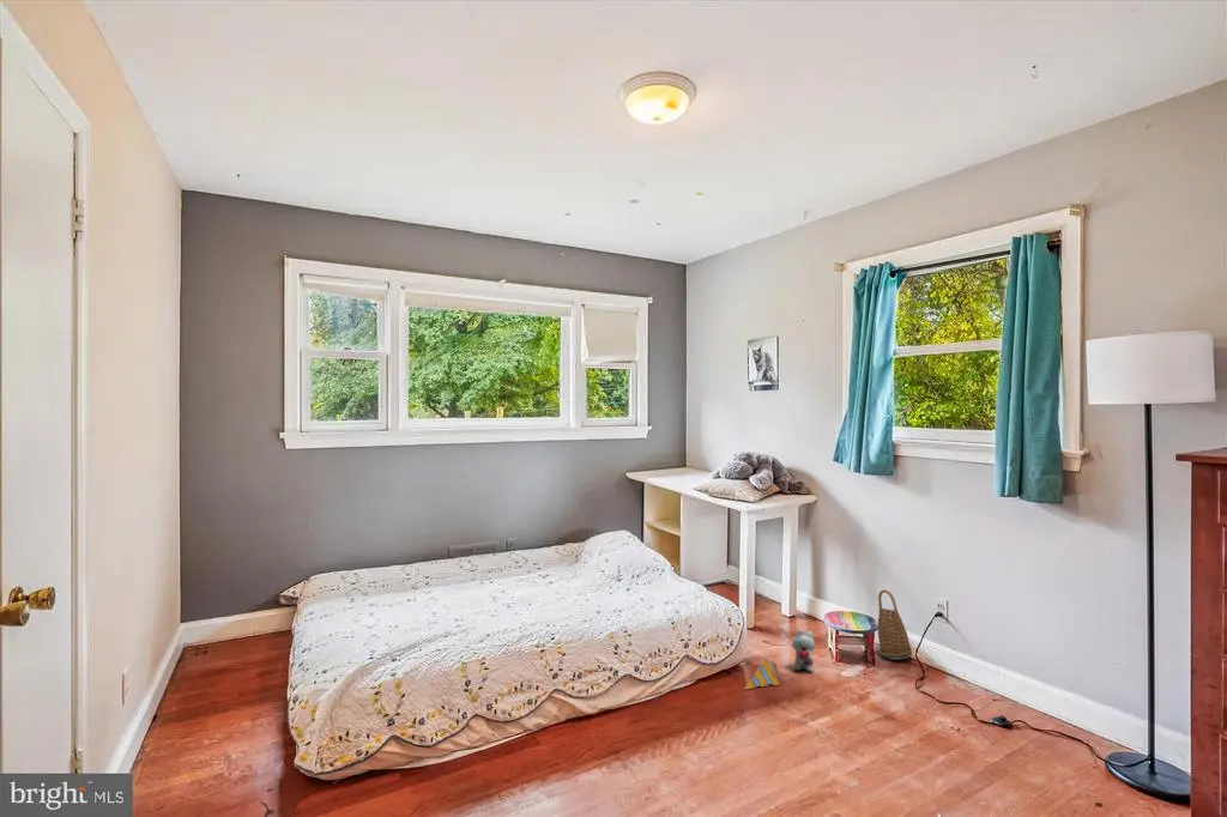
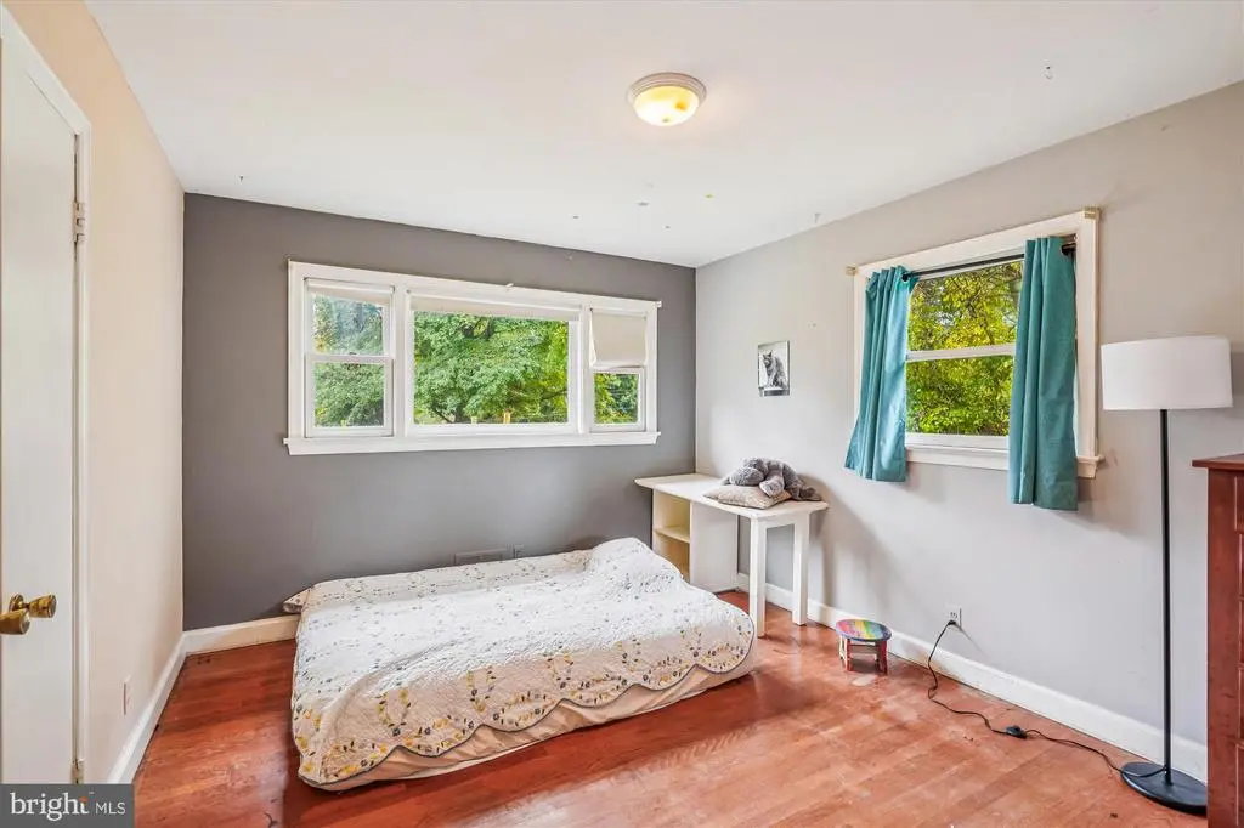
- stacking toy (758, 670)
- basket (894, 624)
- plush toy (803, 648)
